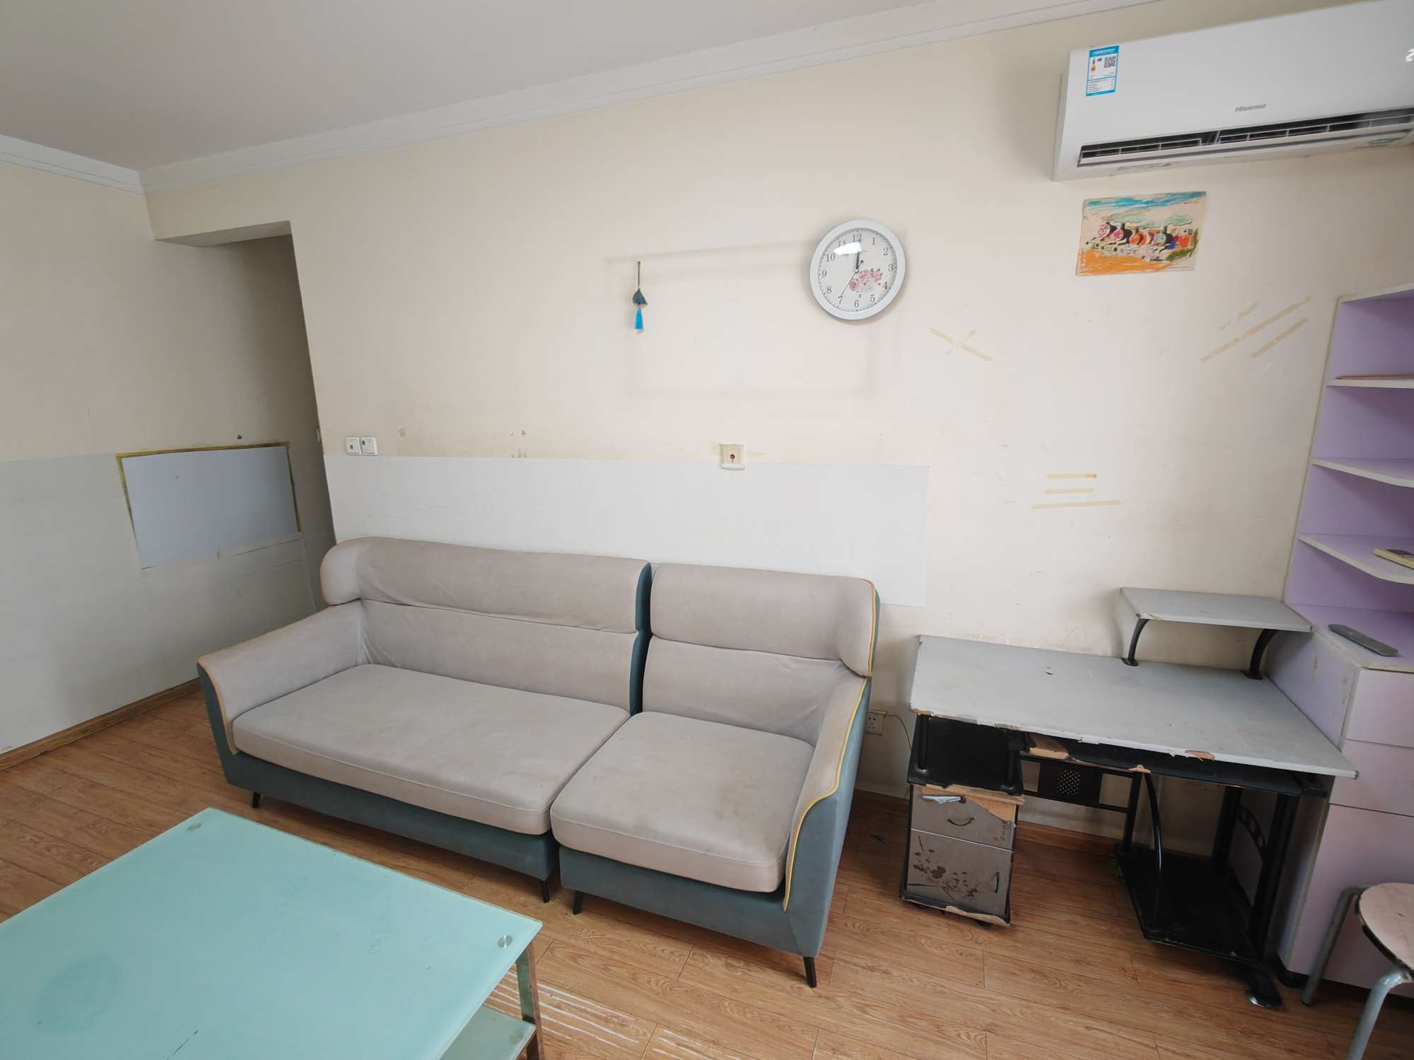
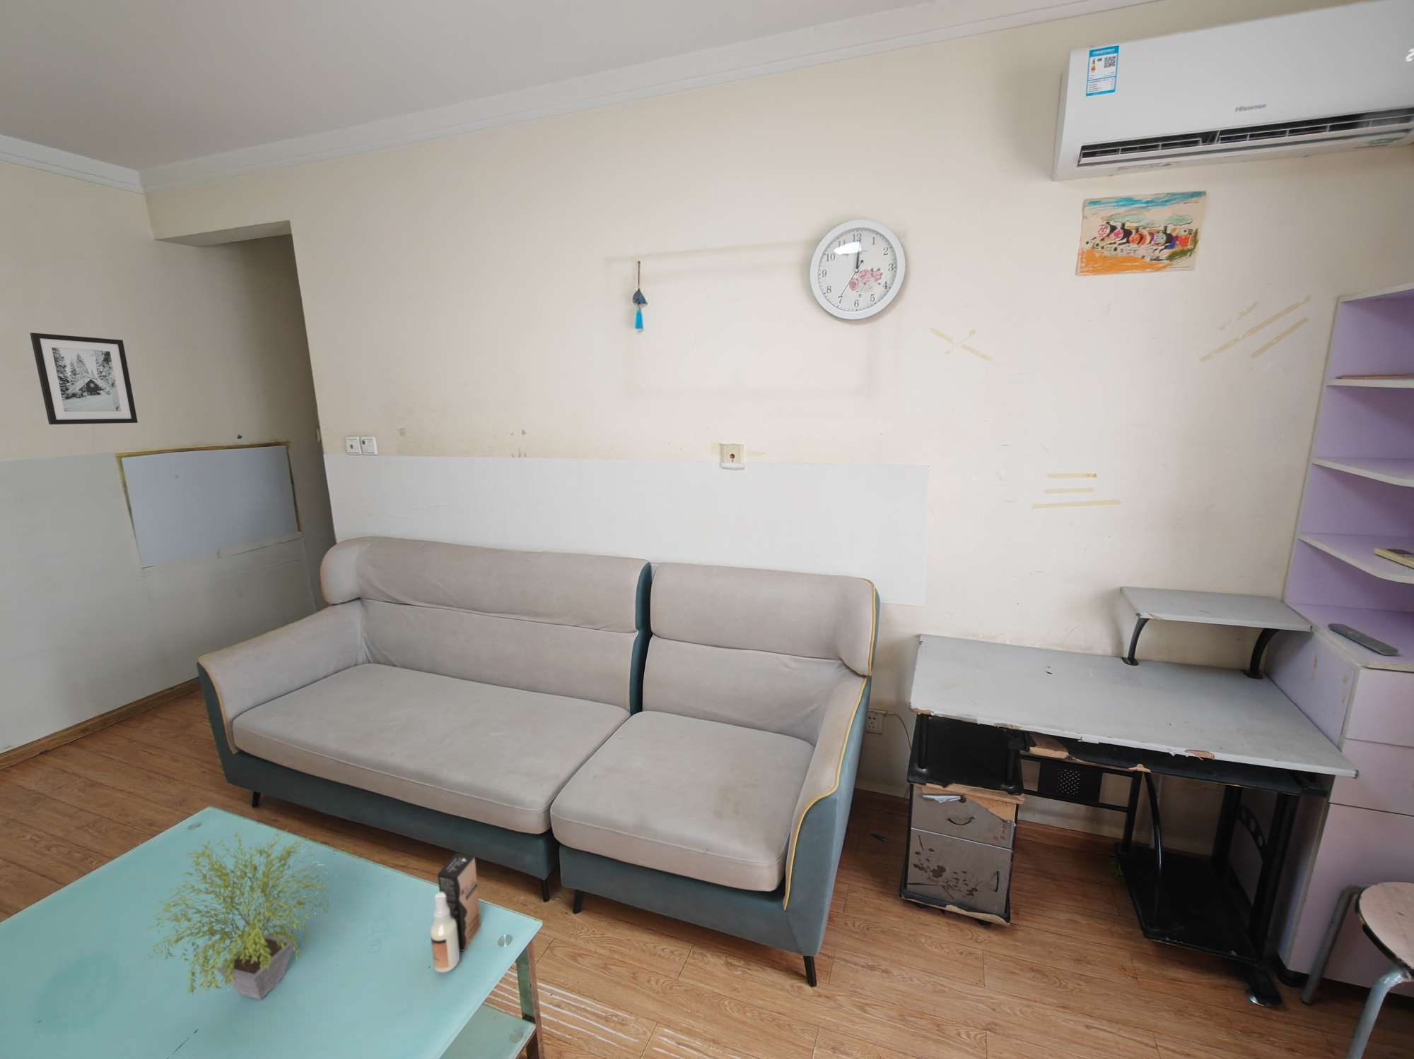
+ spray bottle (453, 911)
+ wall art (87, 380)
+ potted plant (249, 920)
